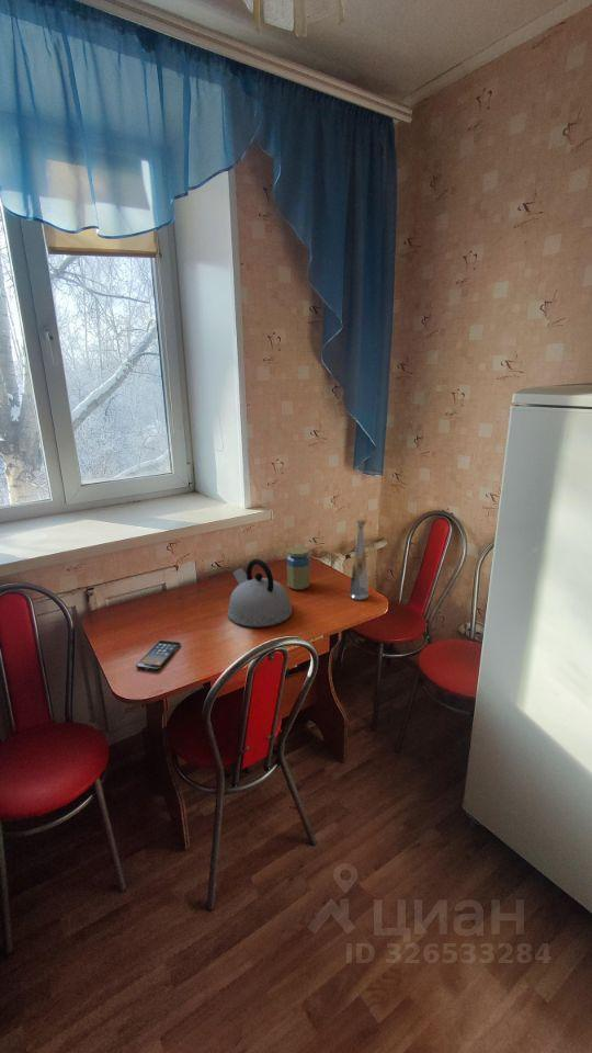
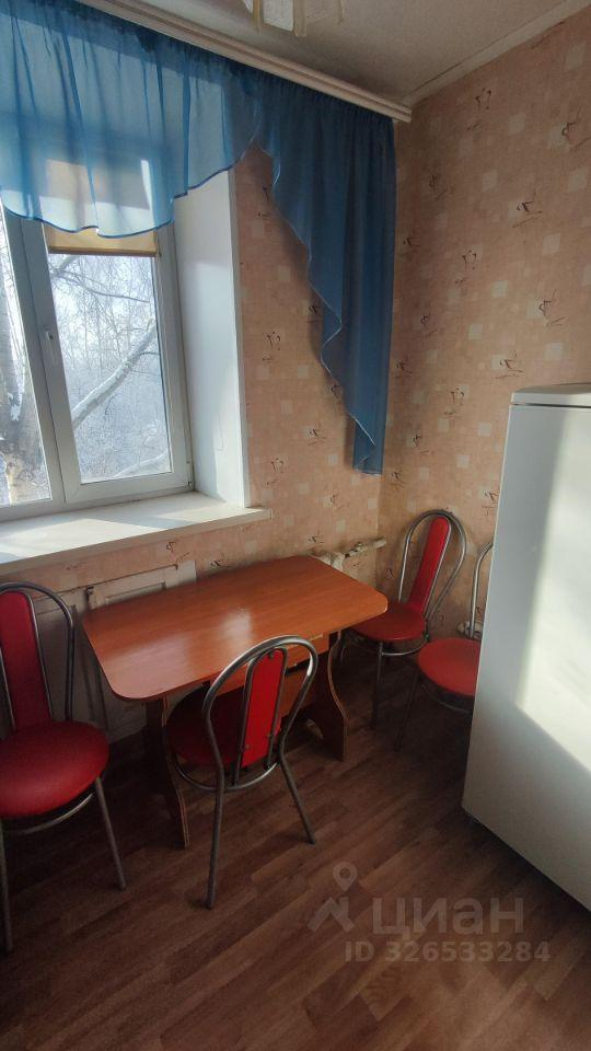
- bottle (360, 558)
- smartphone (159, 654)
- jar (298, 568)
- kettle (257, 585)
